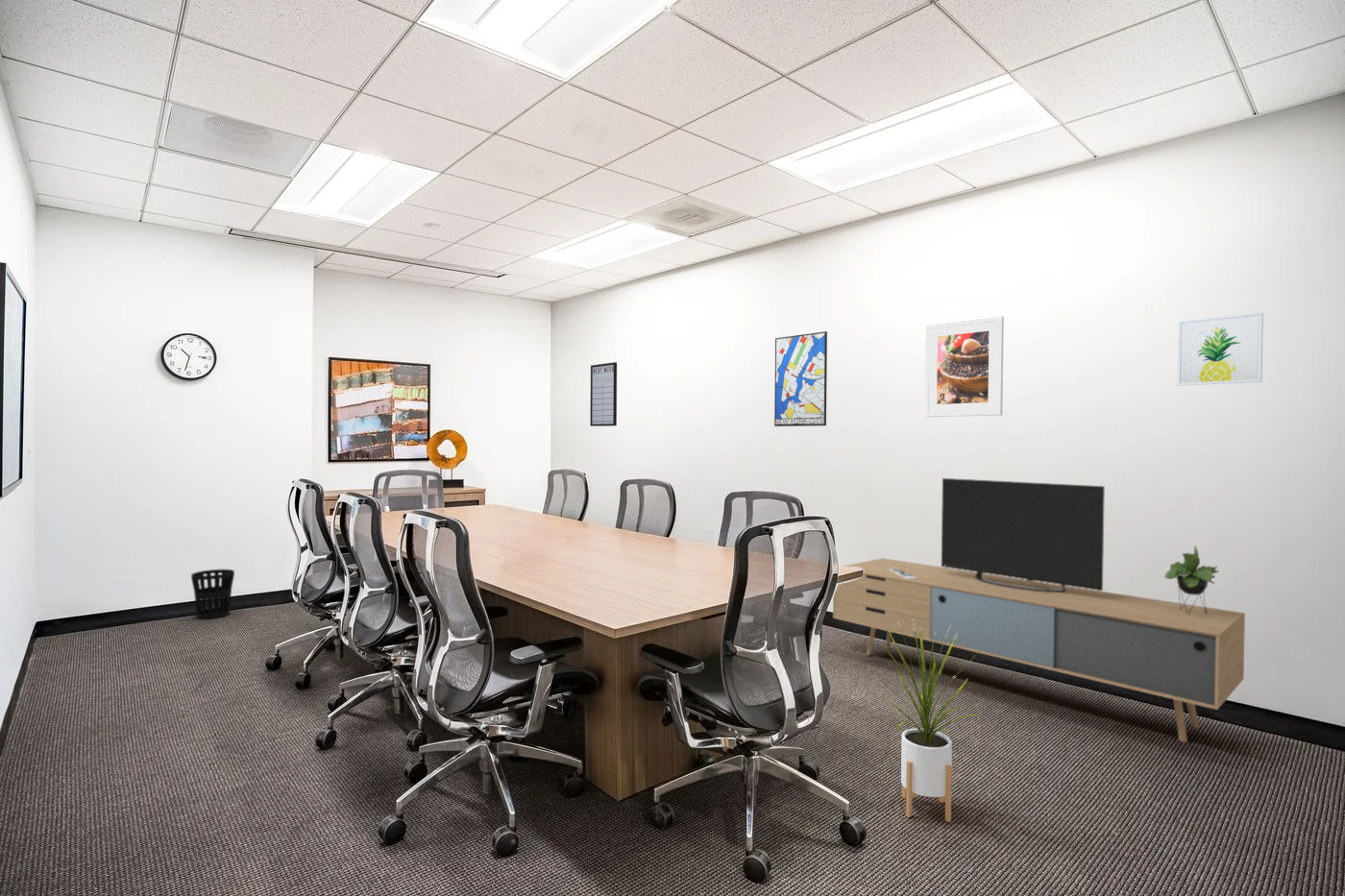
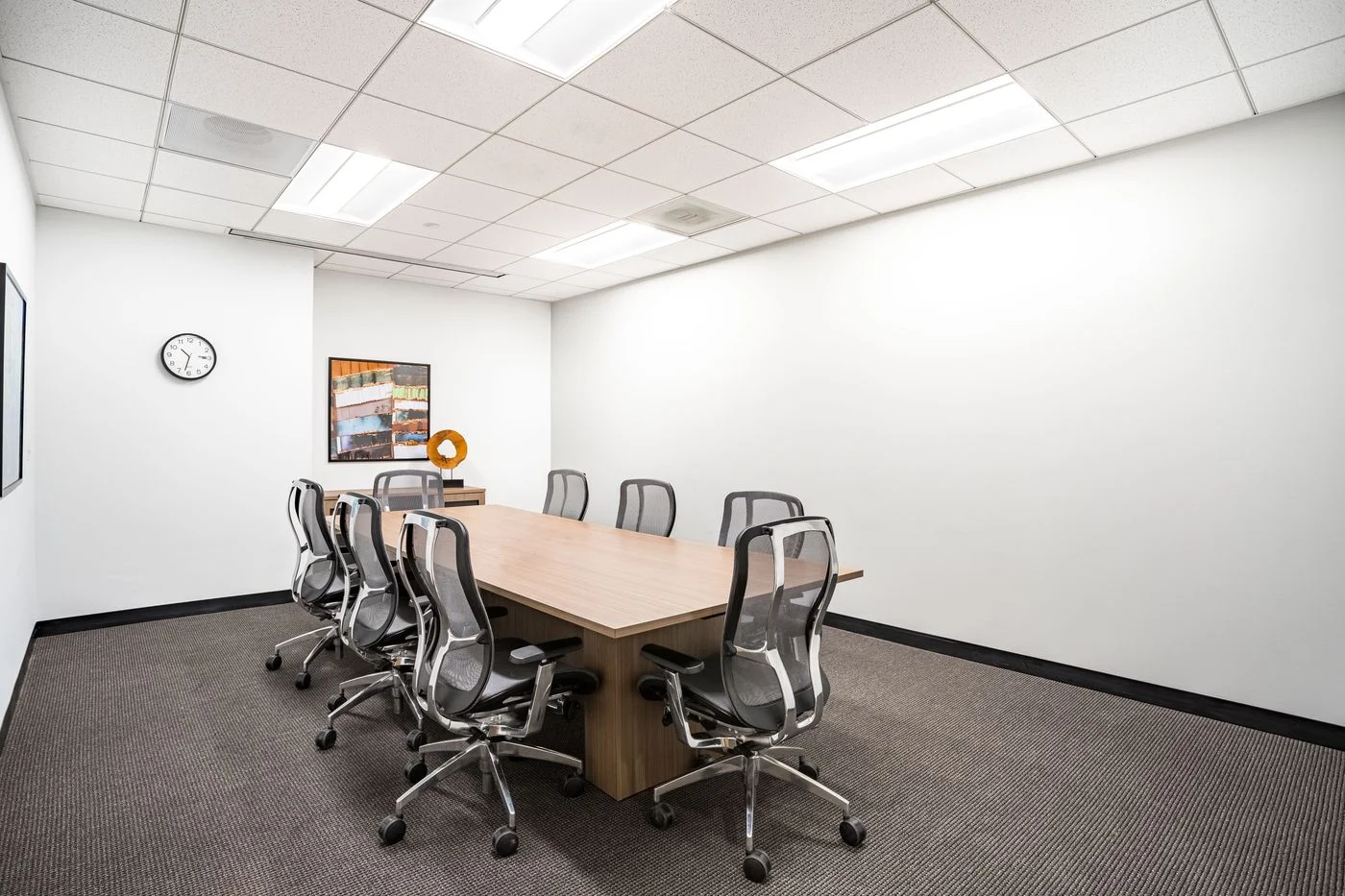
- wastebasket (212, 593)
- wall art (1218, 350)
- house plant (930, 715)
- wall art (799, 380)
- writing board (603, 395)
- media console (1012, 584)
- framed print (962, 368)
